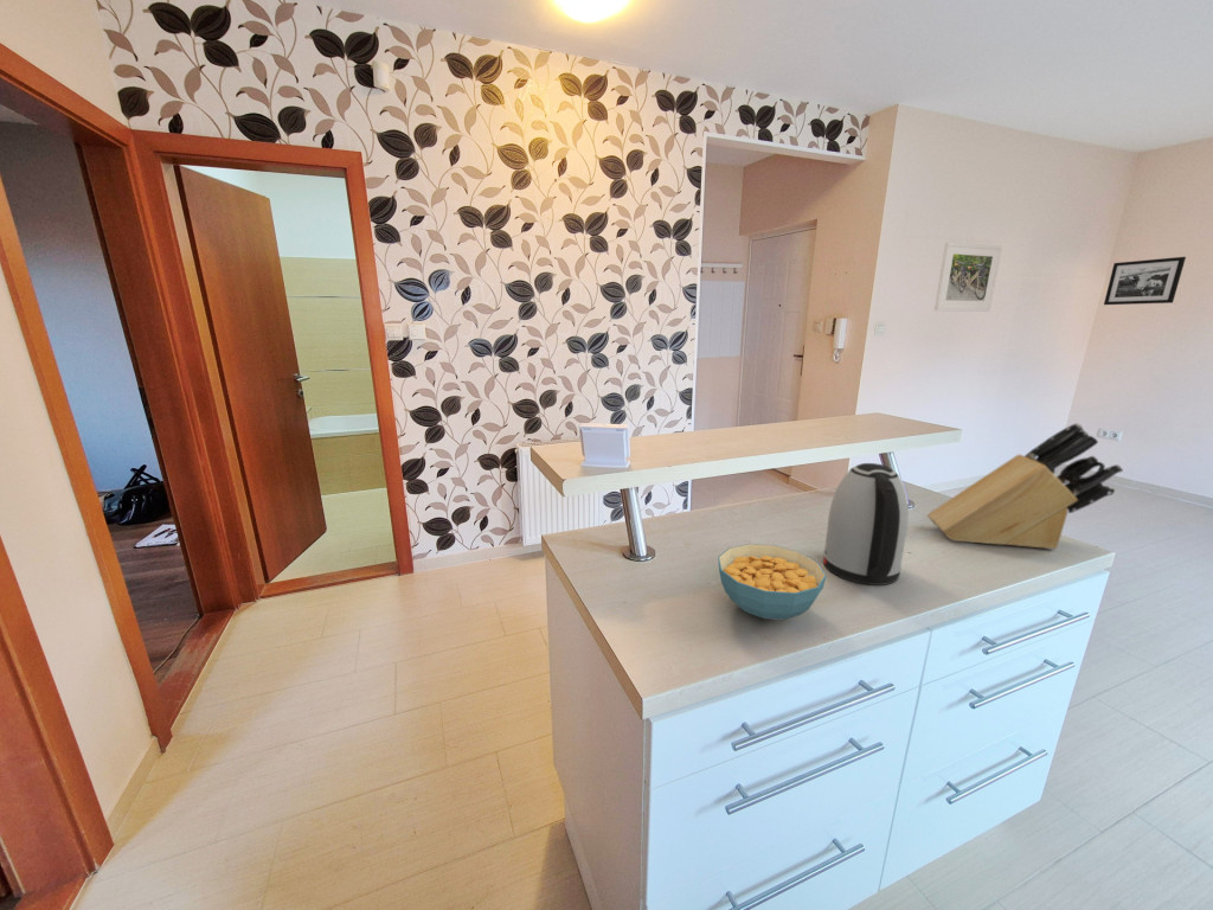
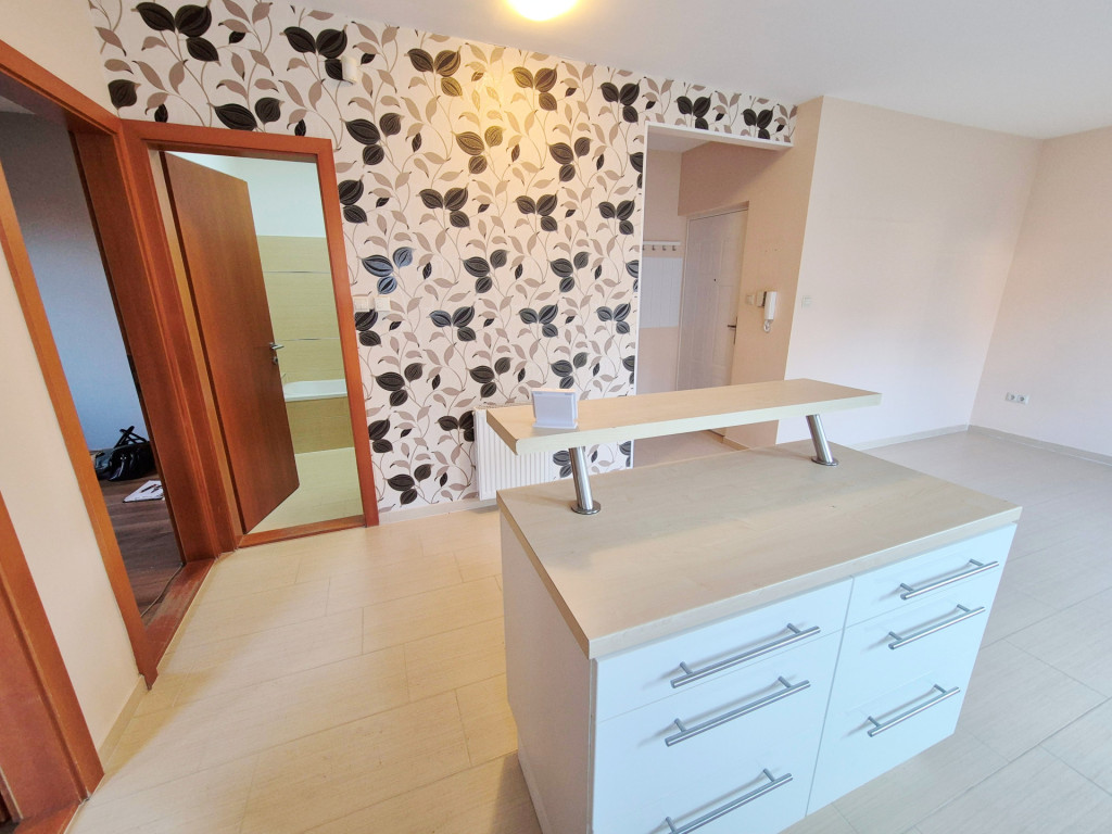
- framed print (968, 277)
- knife block (1020, 482)
- cereal bowl (768, 588)
- picture frame (1142, 282)
- kettle (872, 523)
